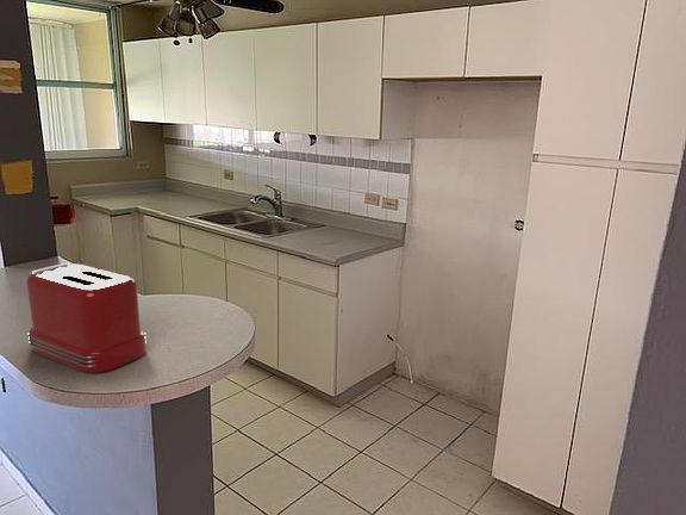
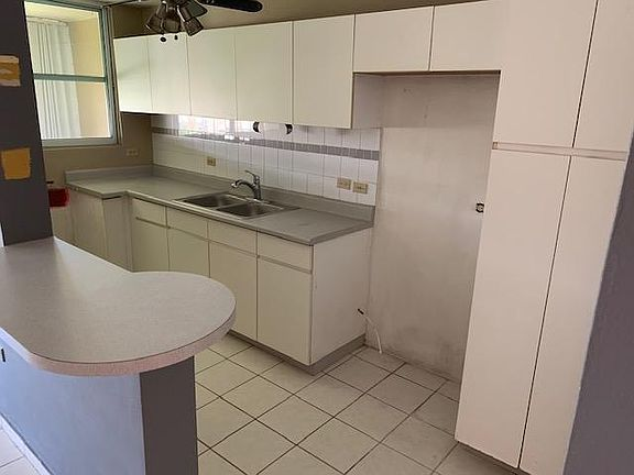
- toaster (85, 312)
